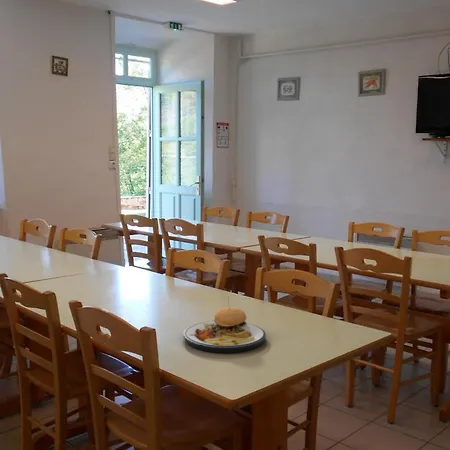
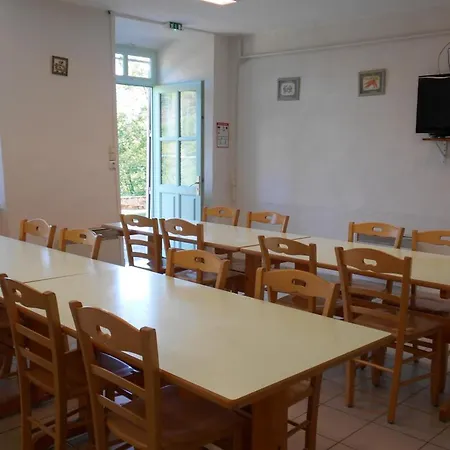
- plate (224, 318)
